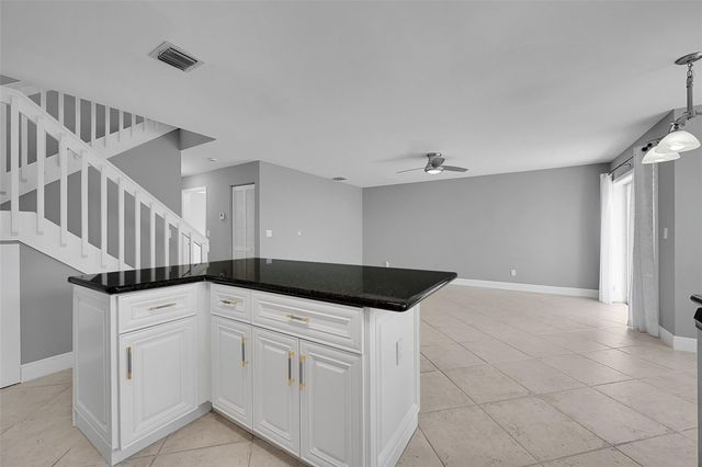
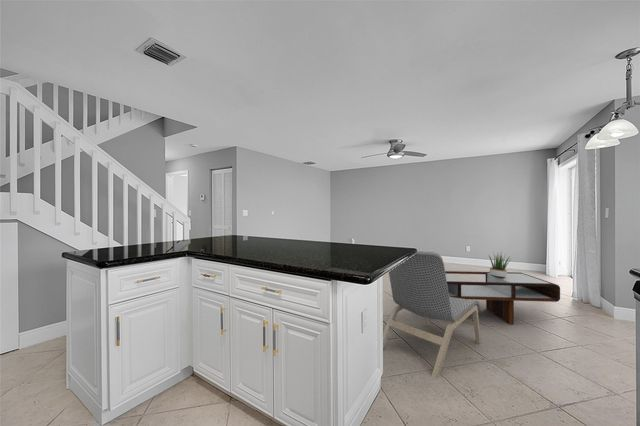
+ dining chair (430, 296)
+ coffee table (474, 295)
+ potted plant (497, 263)
